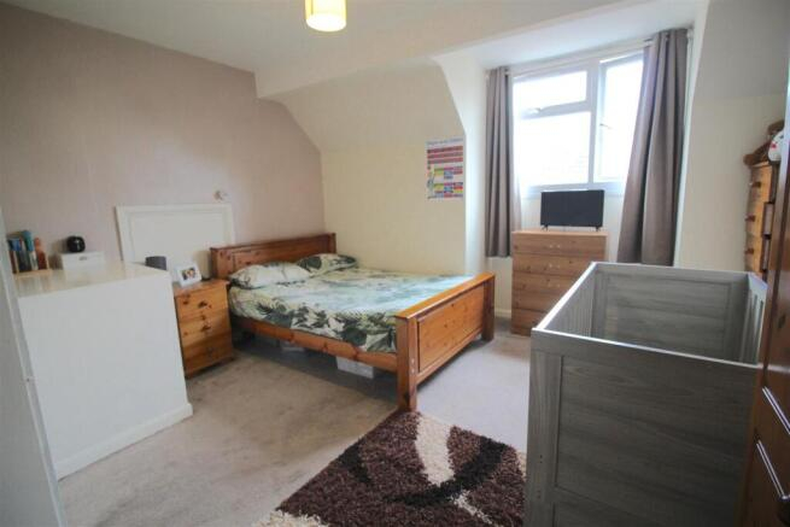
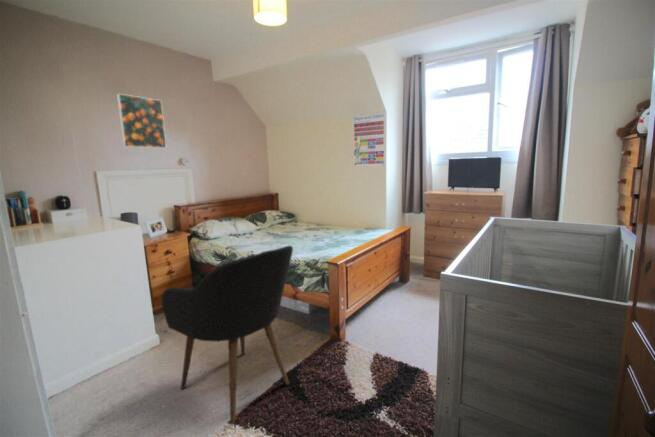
+ armchair (229, 317)
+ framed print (143, 122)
